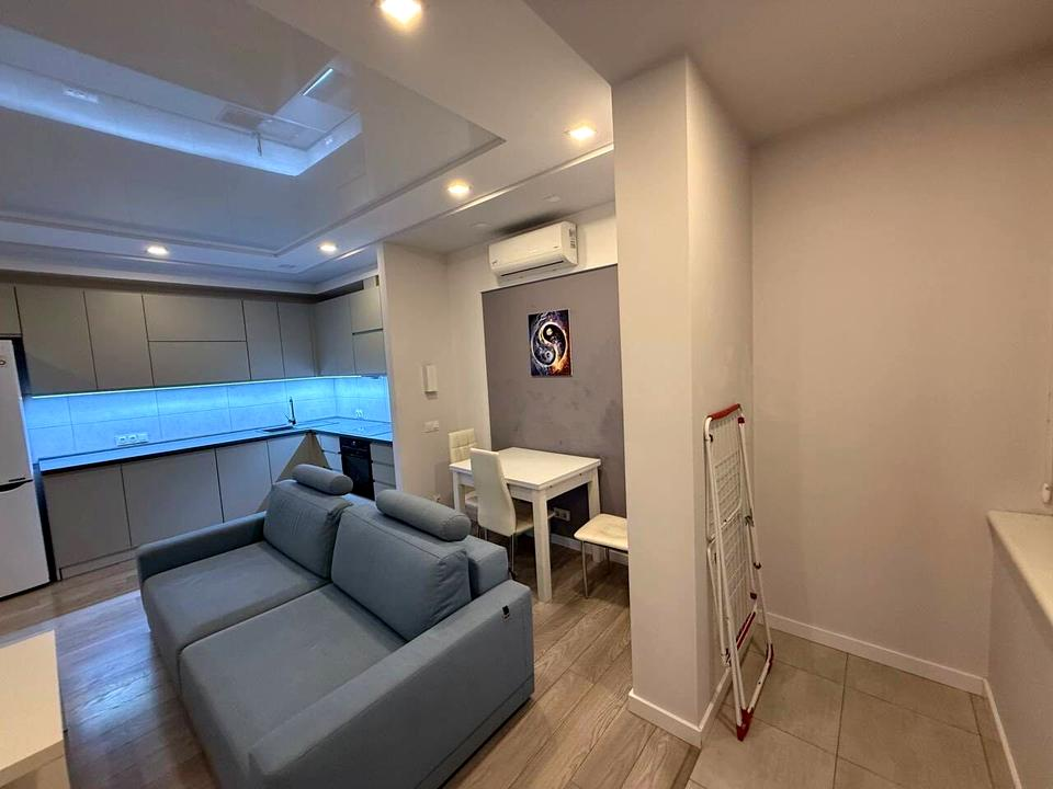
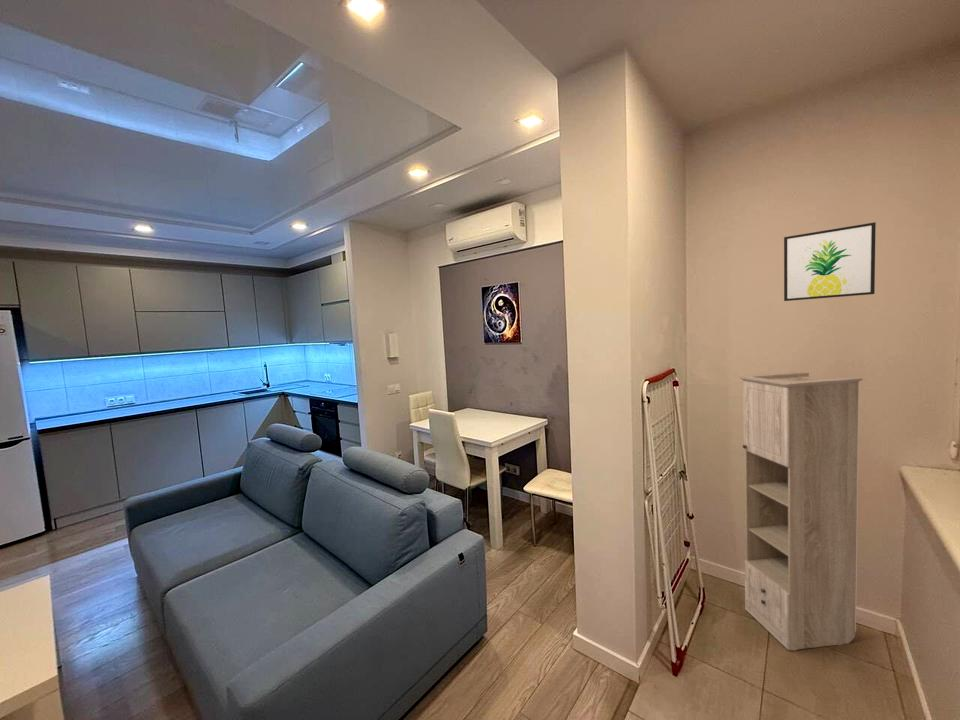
+ wall art (826, 264)
+ storage cabinet (795, 504)
